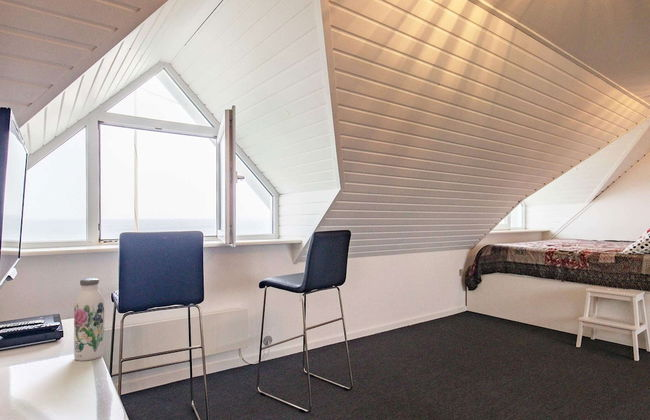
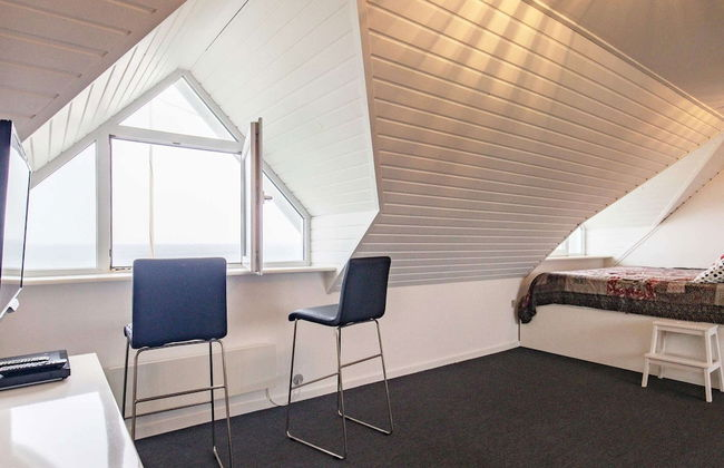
- water bottle (89, 317)
